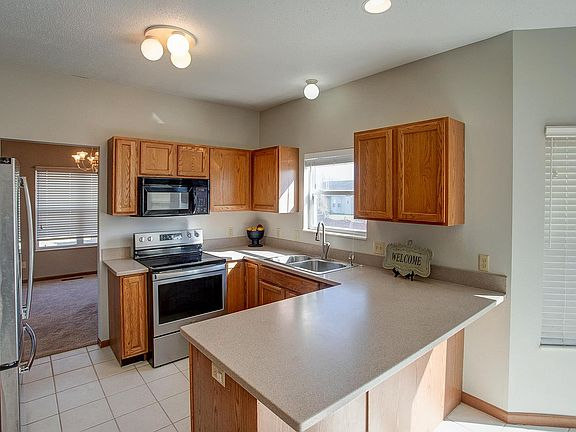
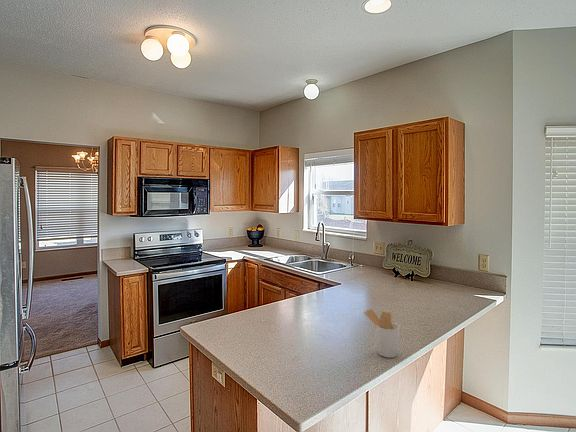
+ utensil holder (381, 331)
